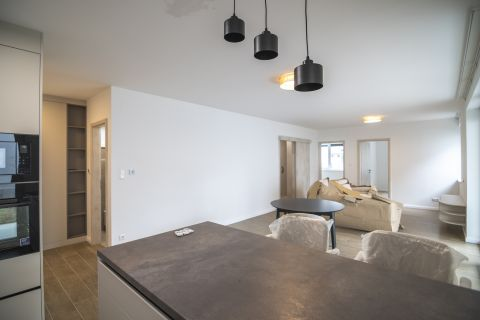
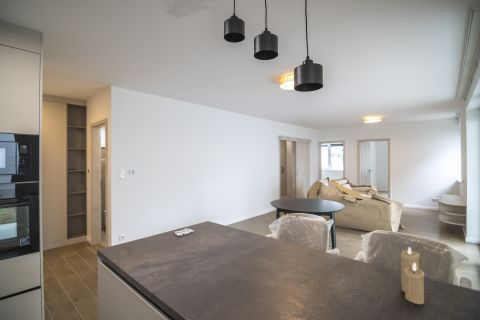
+ candle (412, 272)
